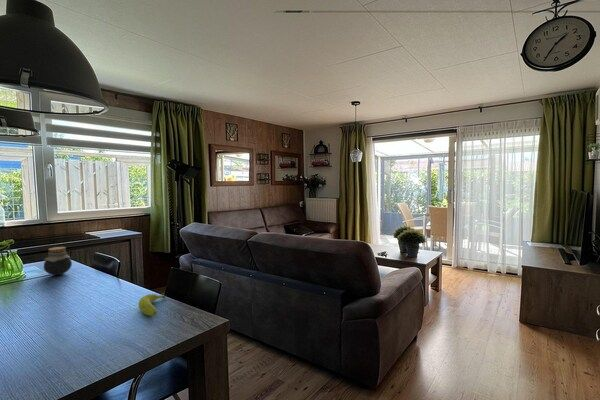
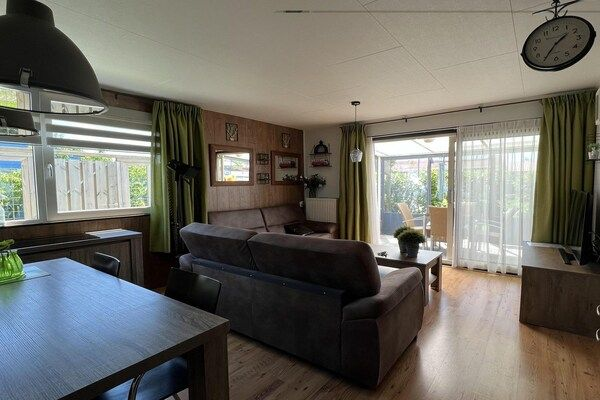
- jar (58, 260)
- fruit (154, 300)
